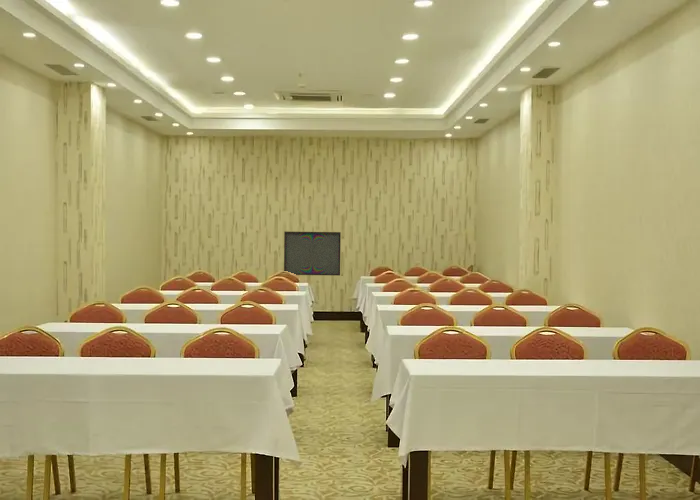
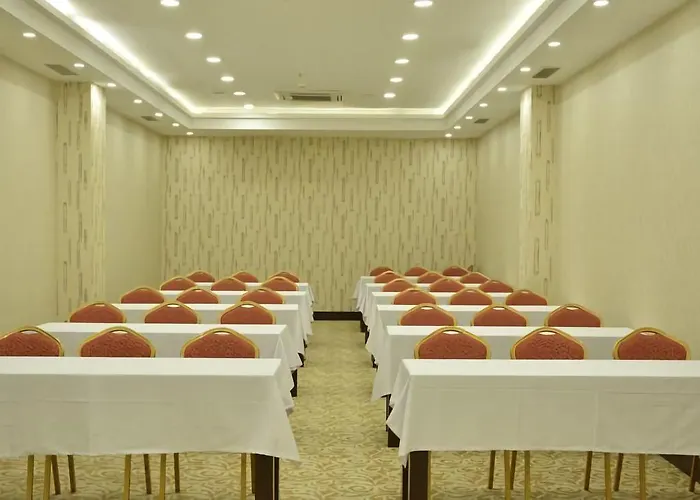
- television (312, 253)
